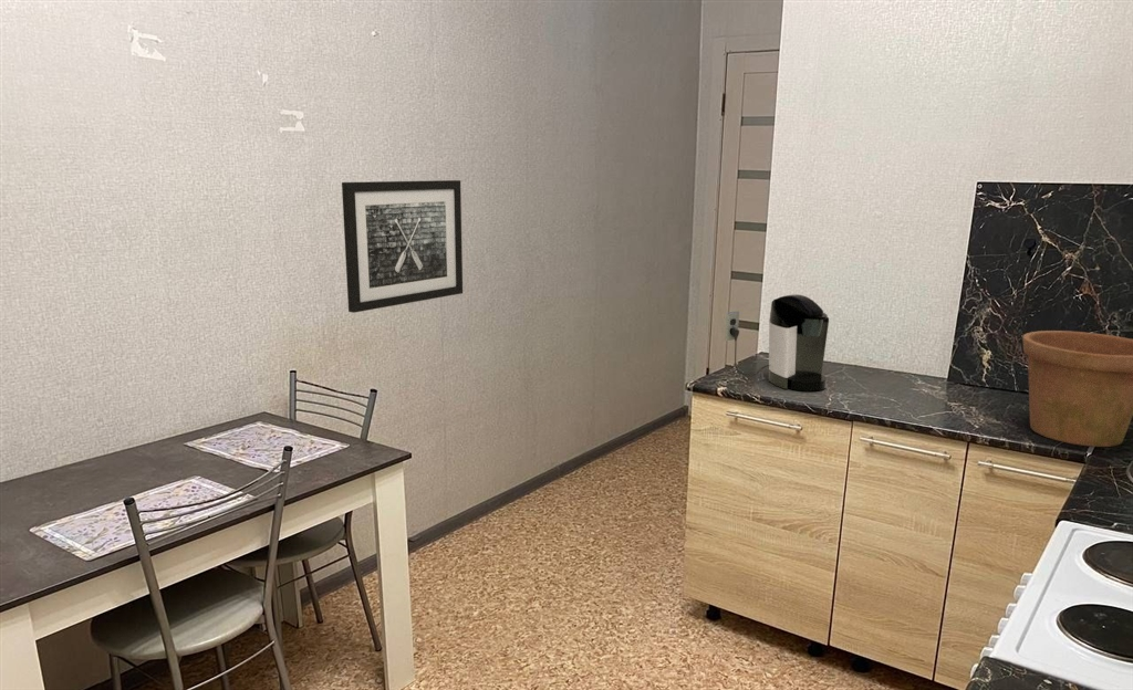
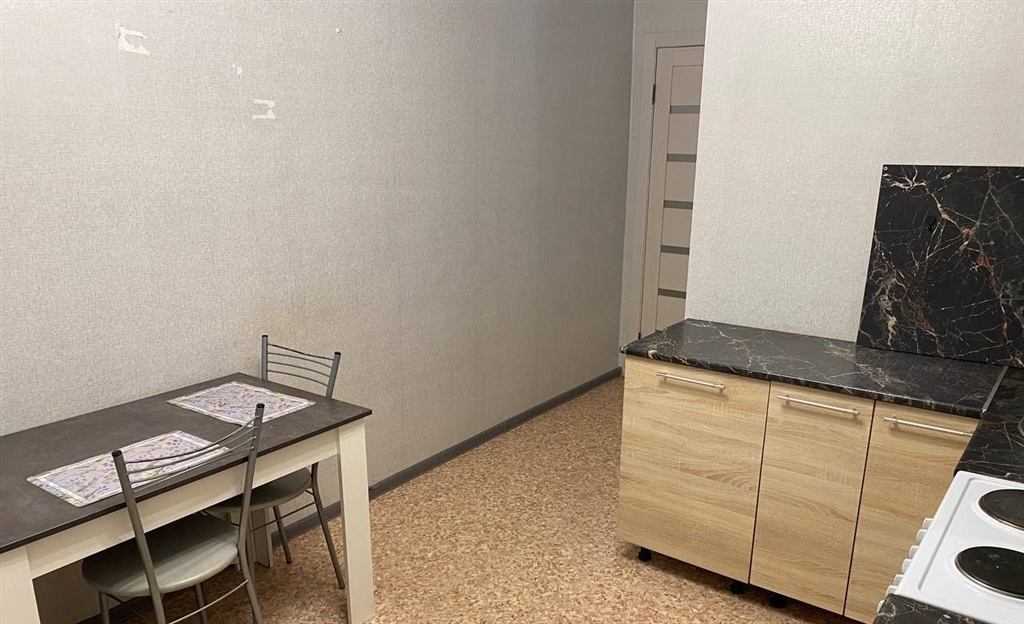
- flower pot (1082, 388)
- wall art (407, 242)
- coffee maker (784, 341)
